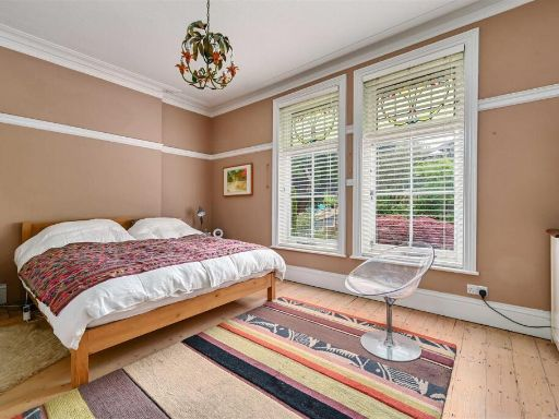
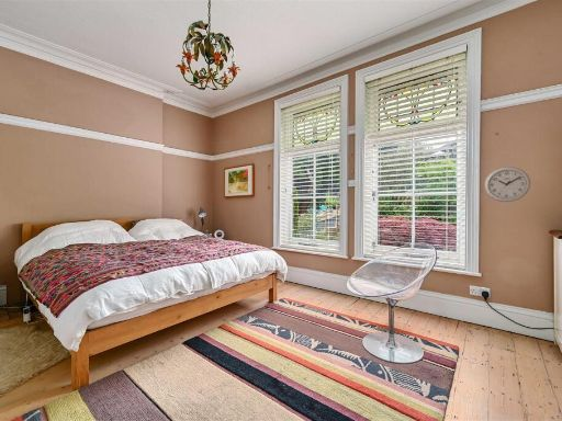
+ wall clock (506, 184)
